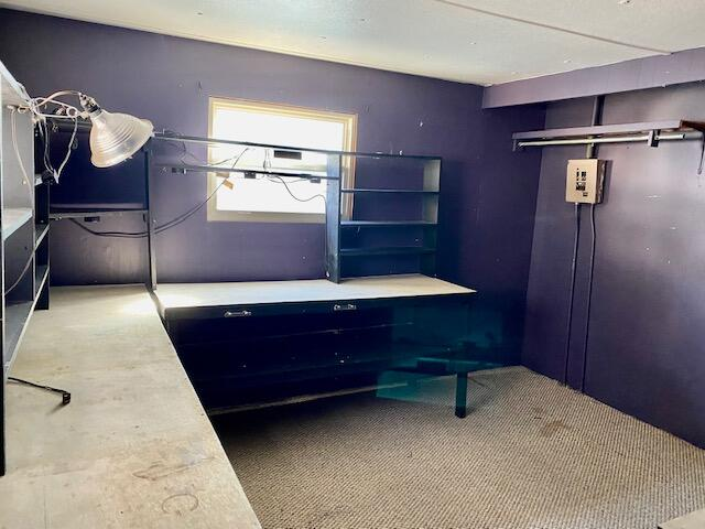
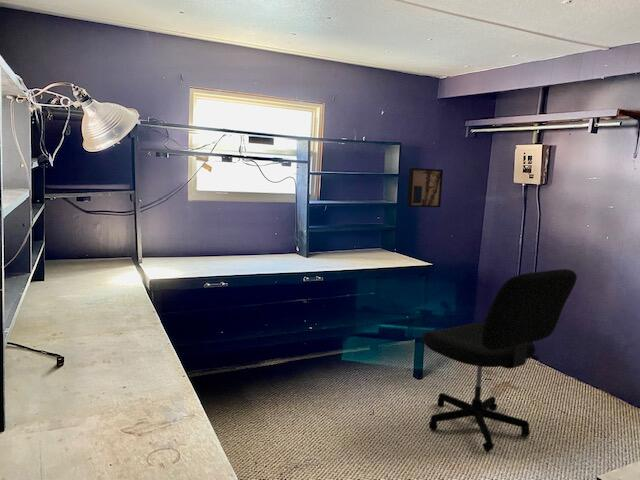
+ wall art (425, 187)
+ office chair (489, 345)
